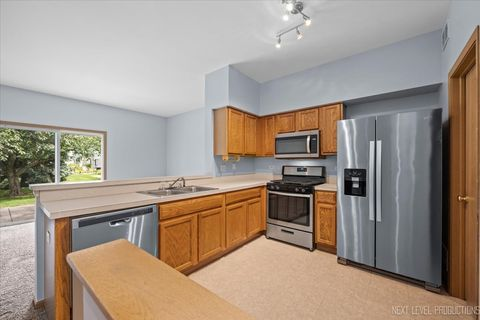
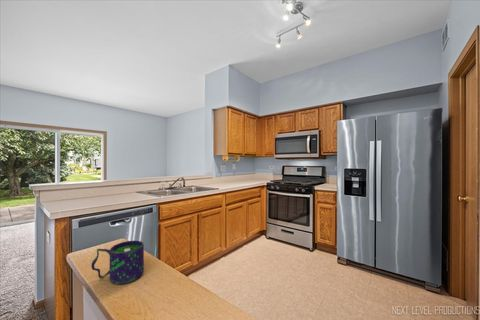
+ mug (119, 261)
